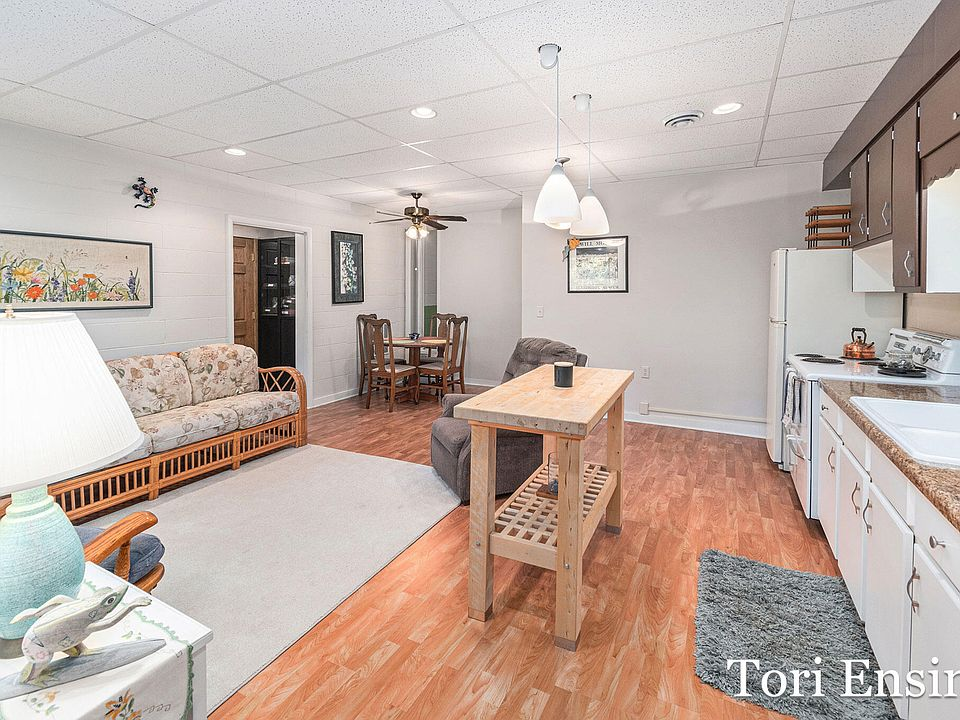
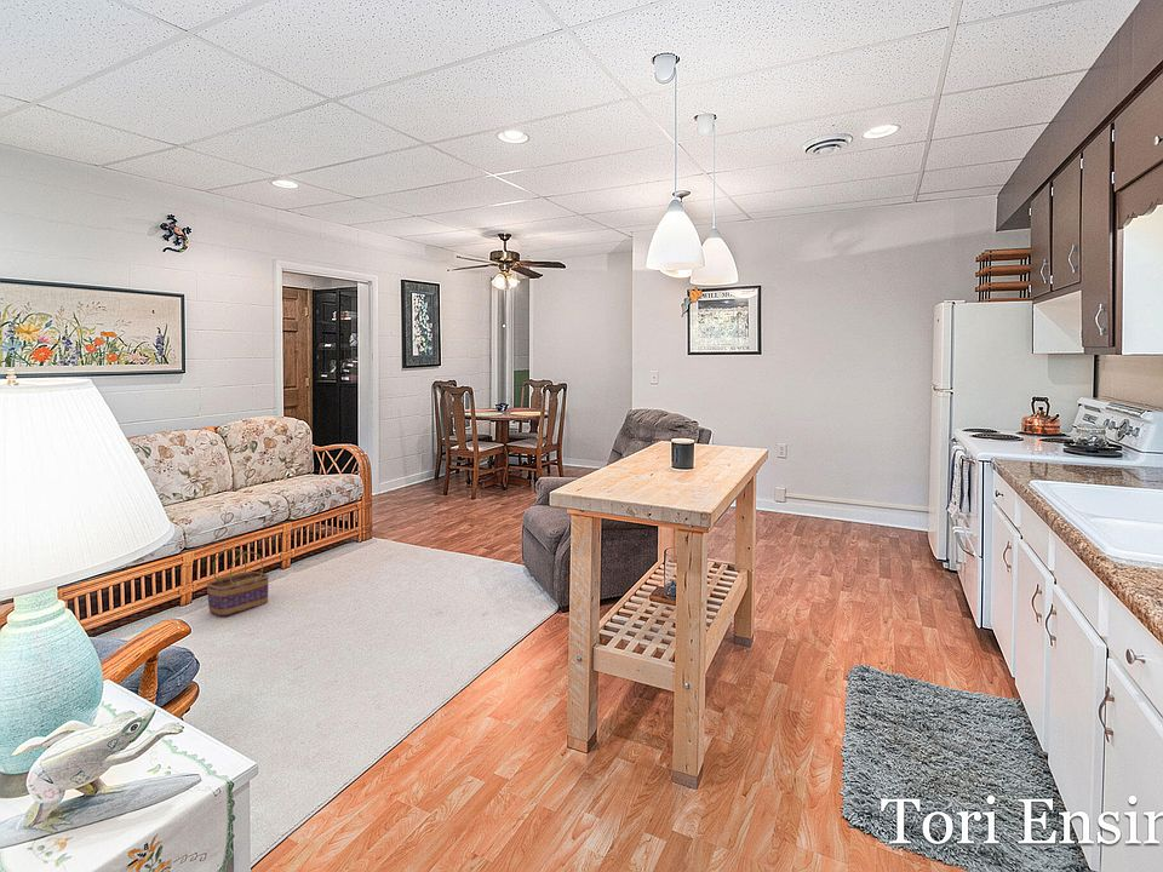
+ basket (237, 579)
